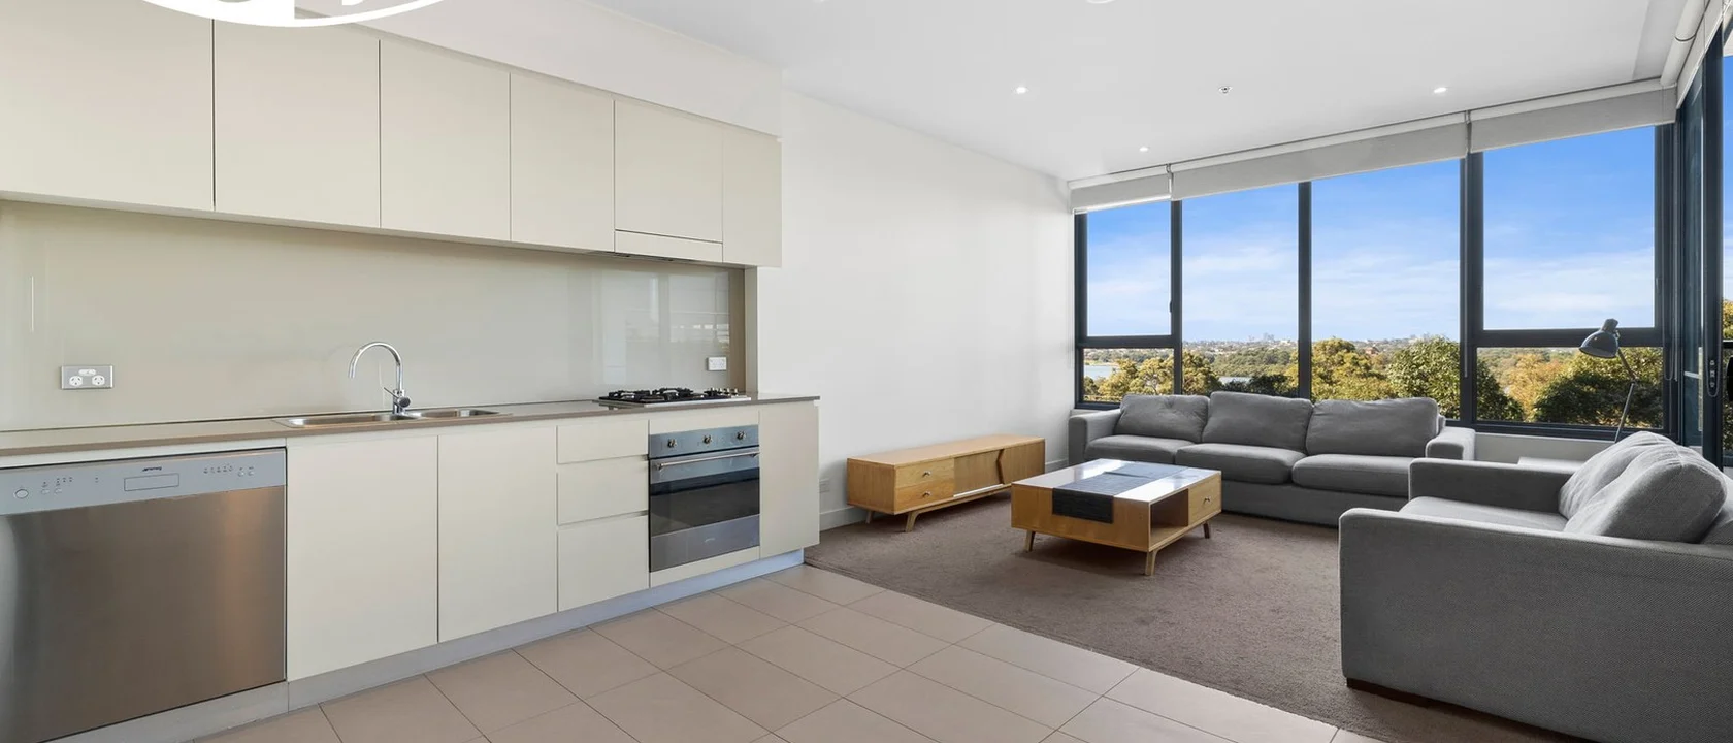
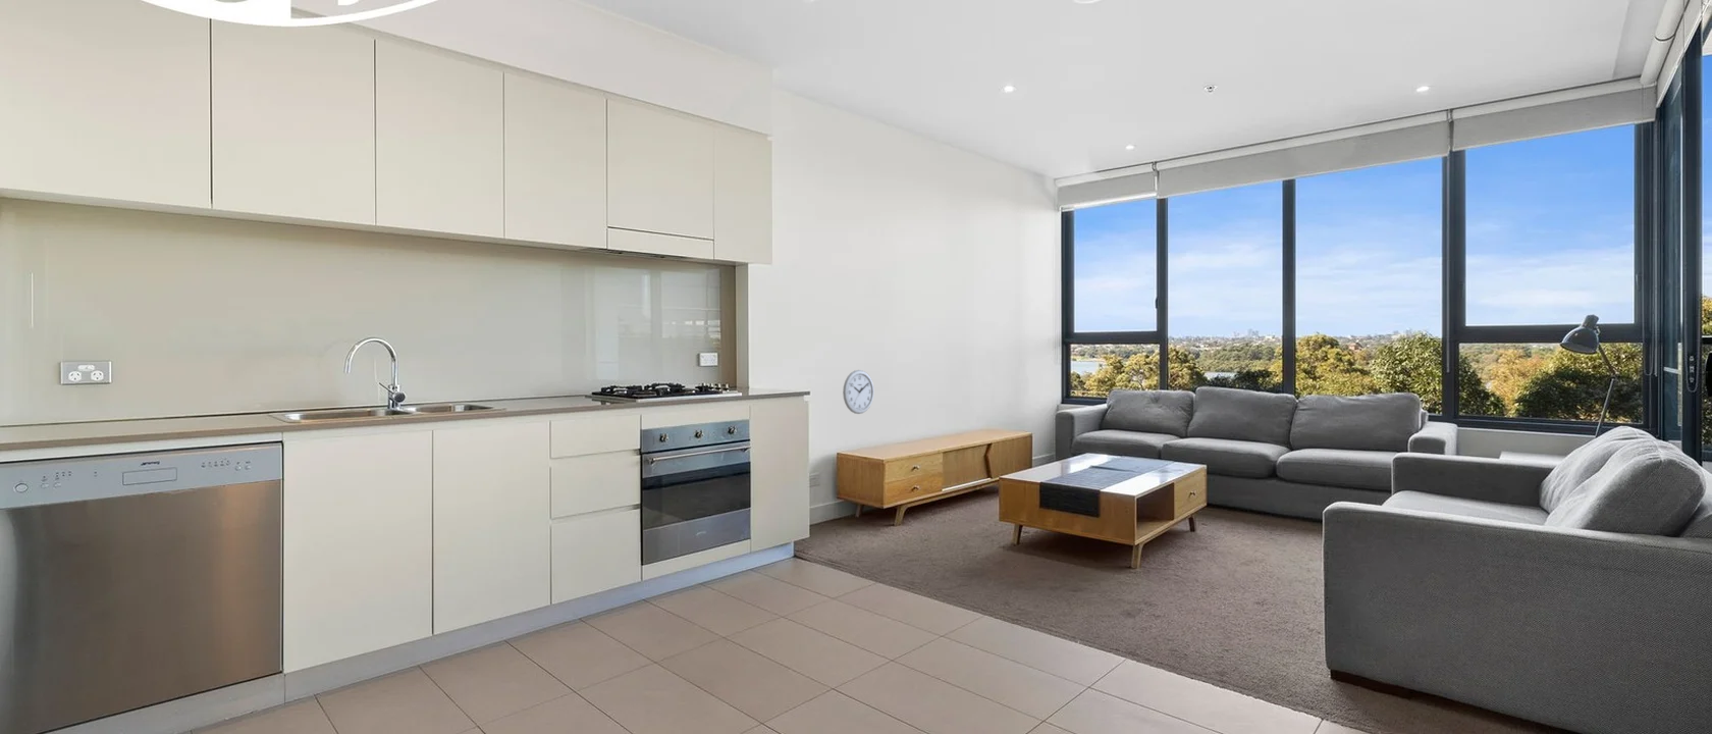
+ wall clock (859, 391)
